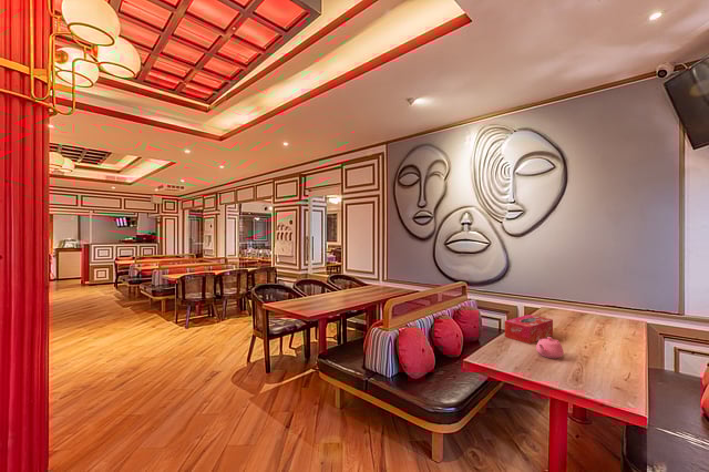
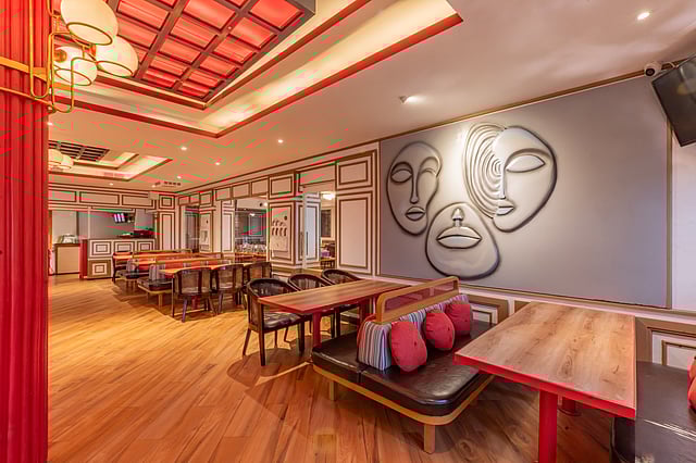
- teapot (548, 346)
- tissue box (528, 328)
